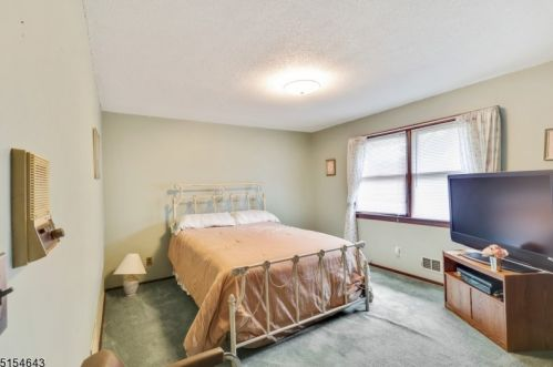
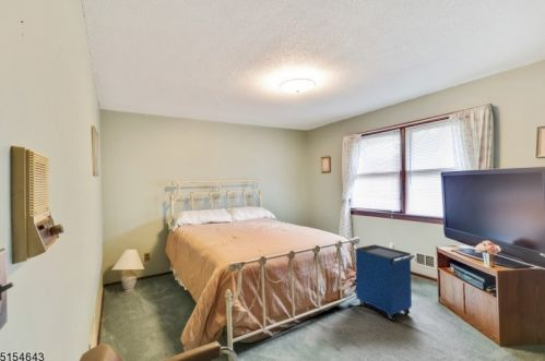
+ cabinet (383, 280)
